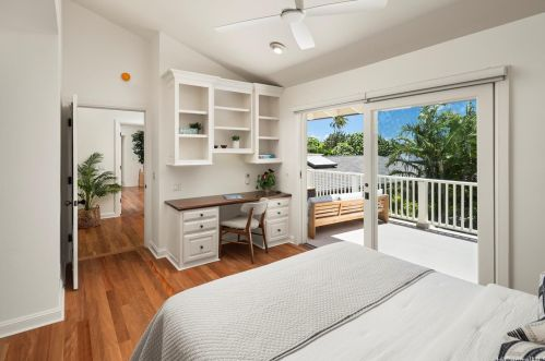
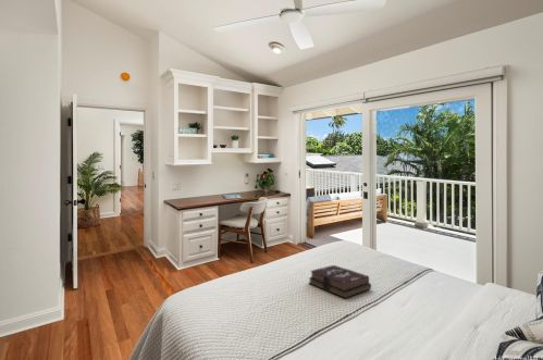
+ hardback book (338, 280)
